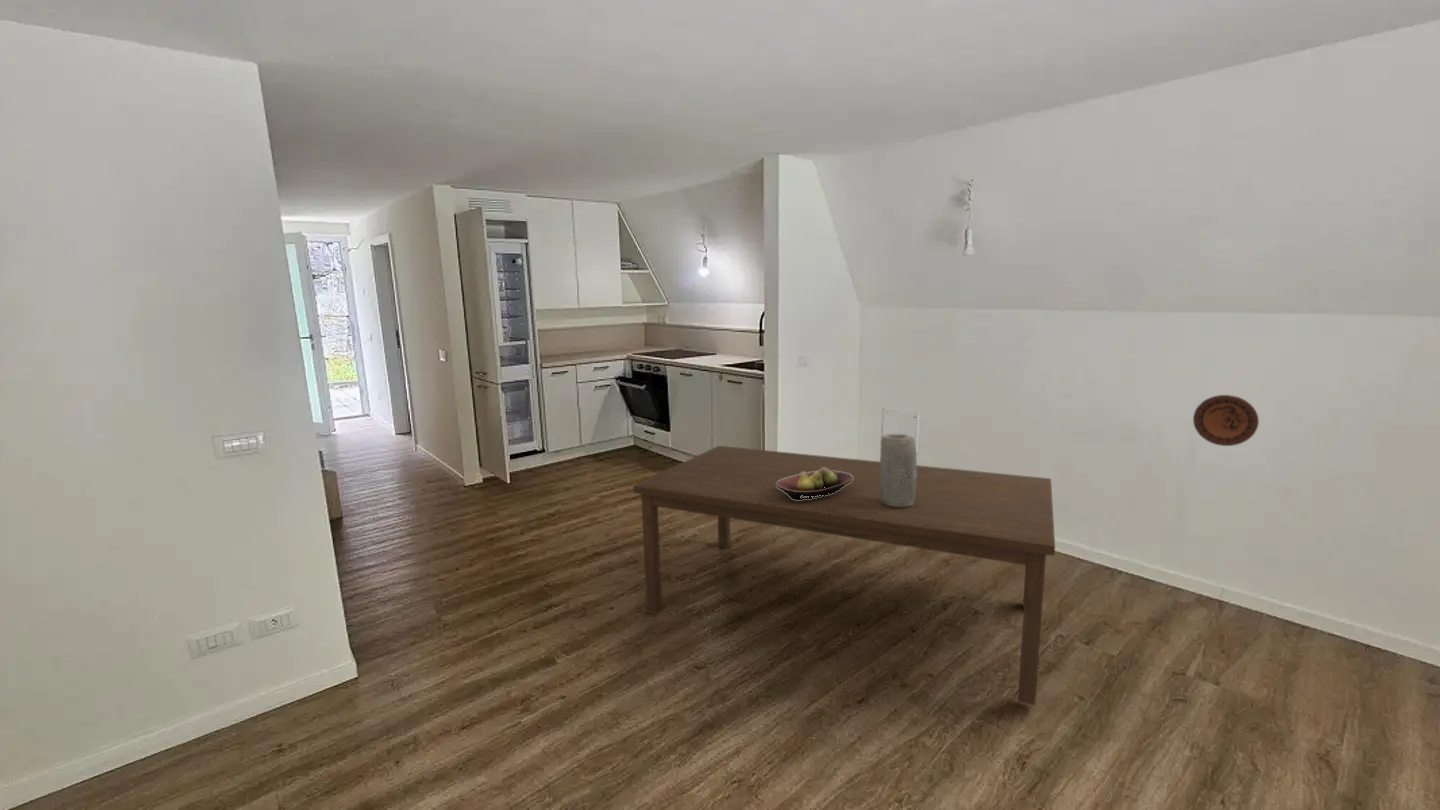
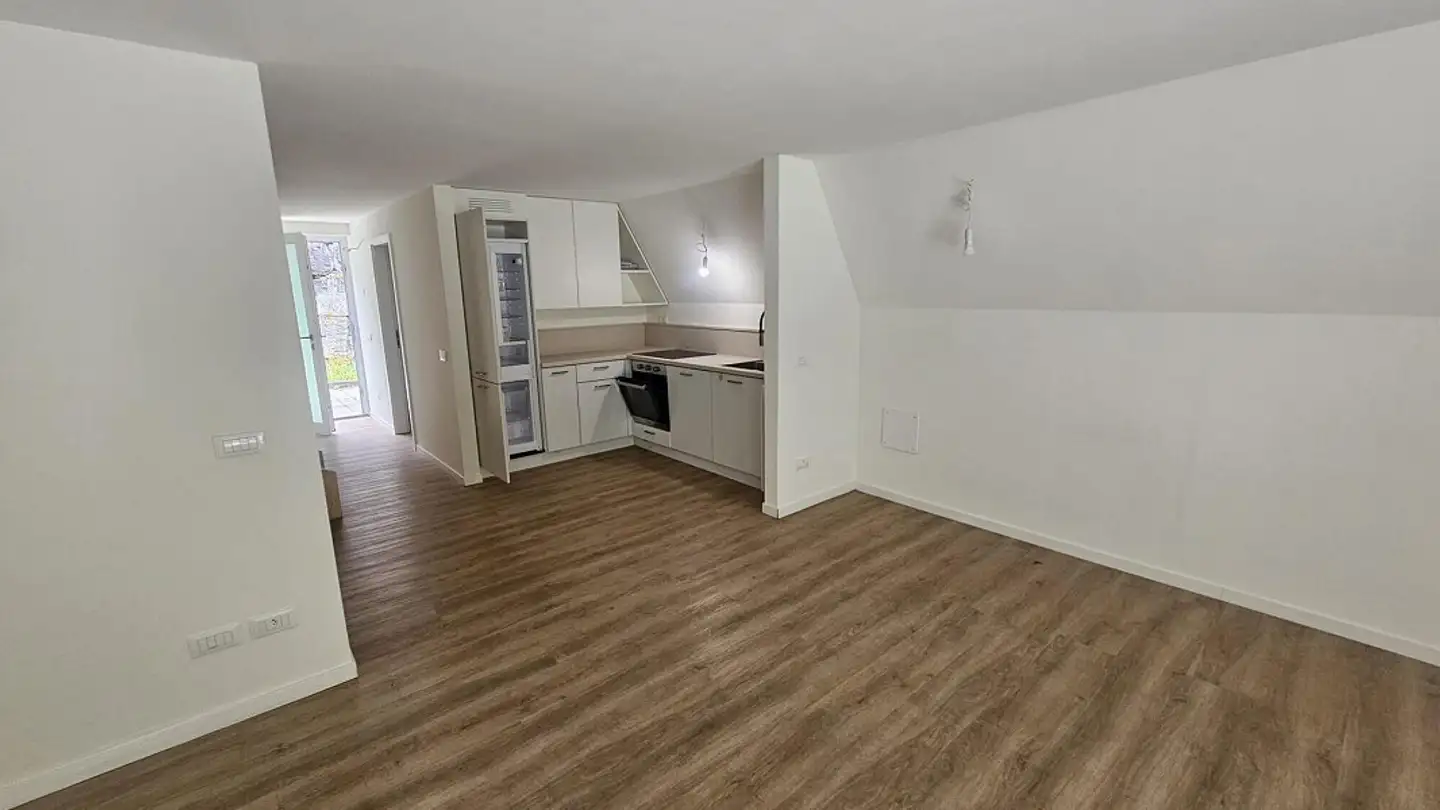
- dining table (840, 535)
- vase (898, 469)
- fruit bowl (814, 481)
- decorative plate (1225, 420)
